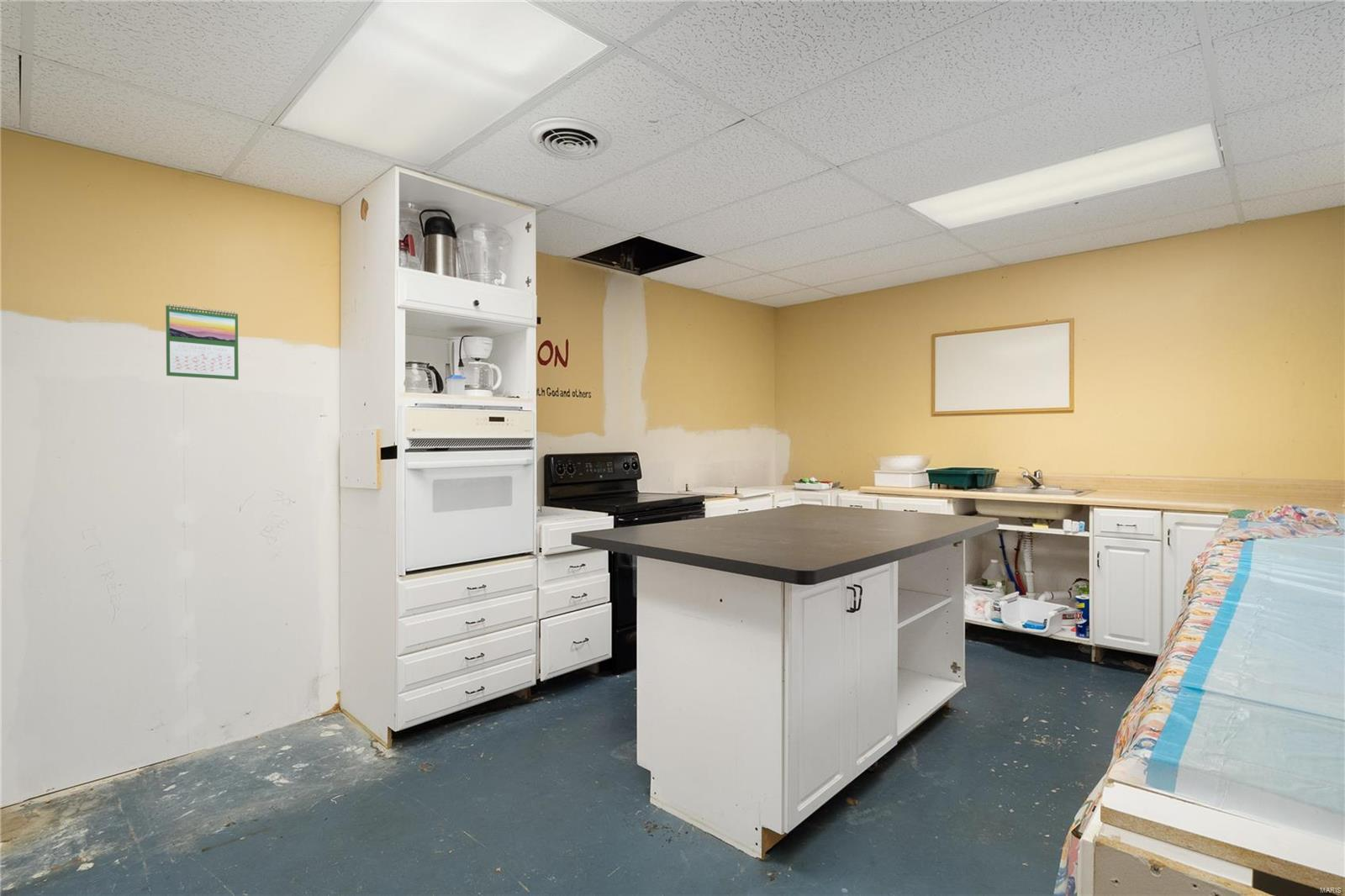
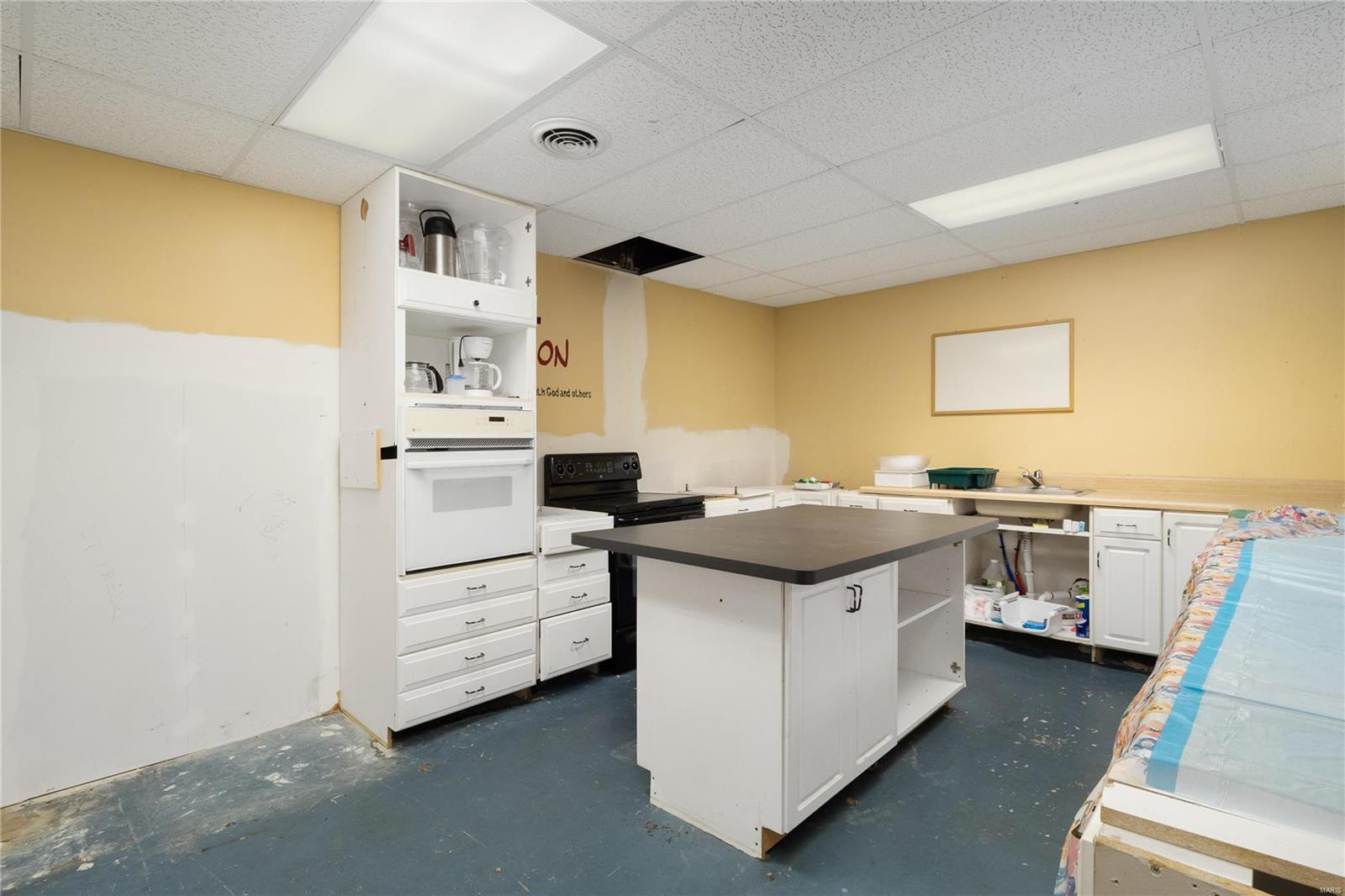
- calendar (203, 342)
